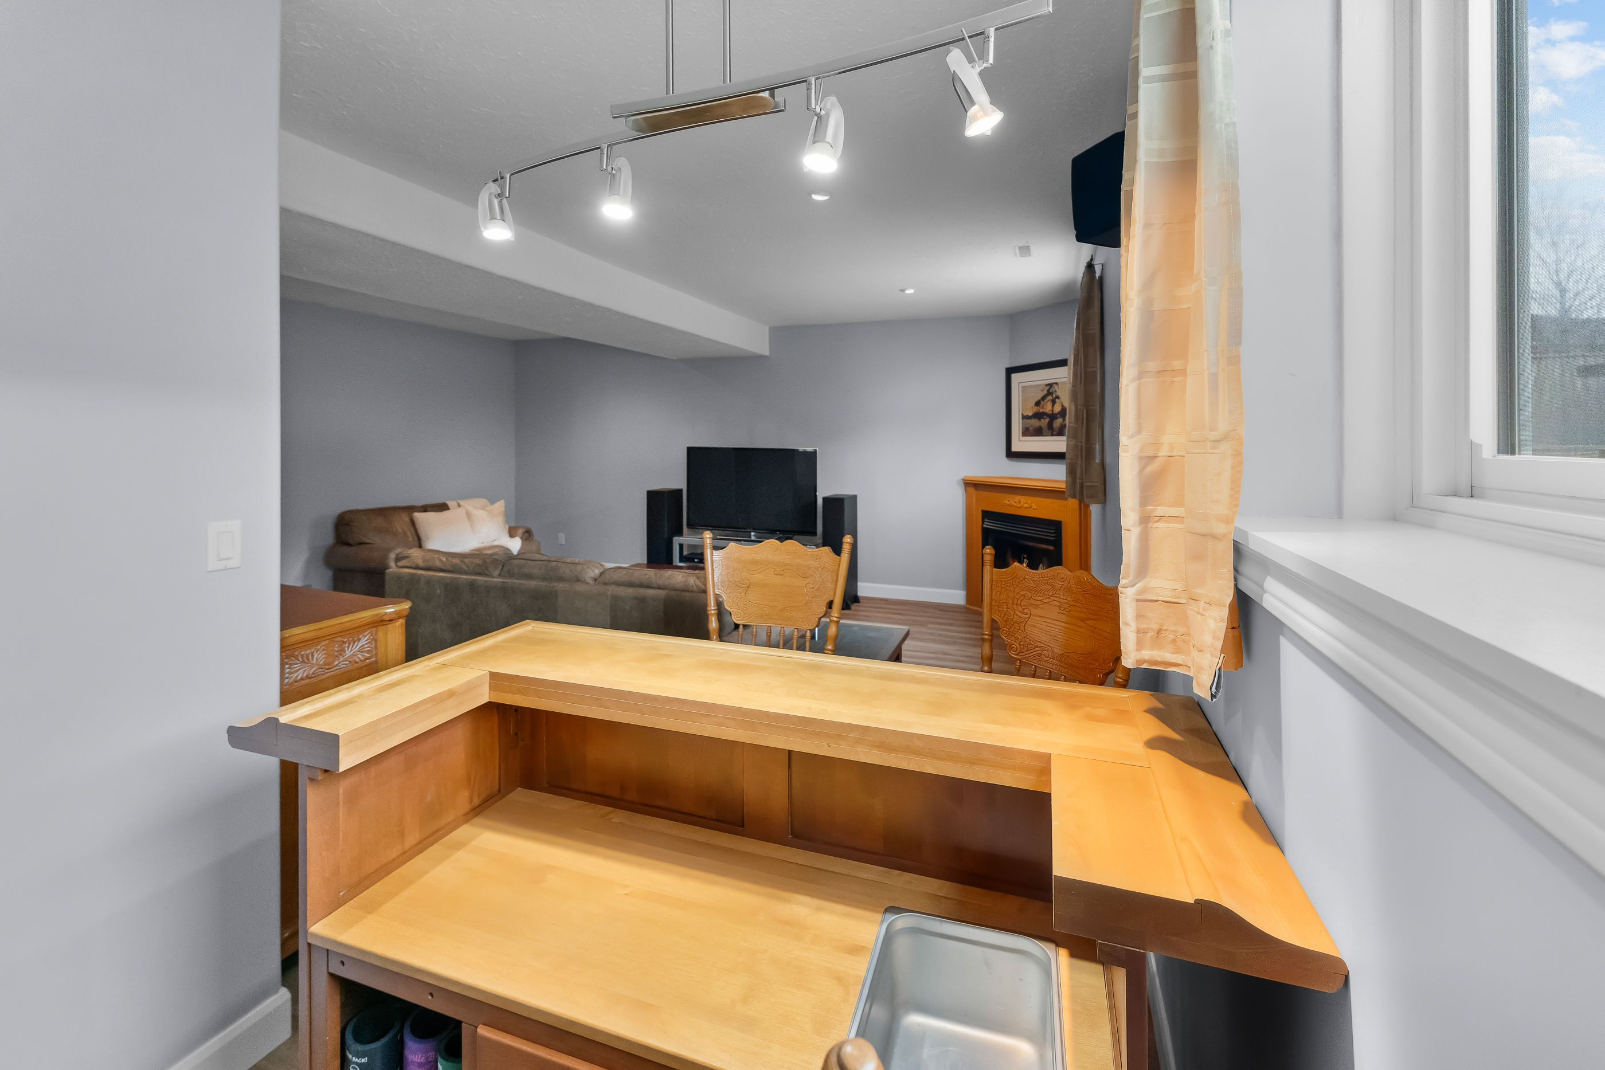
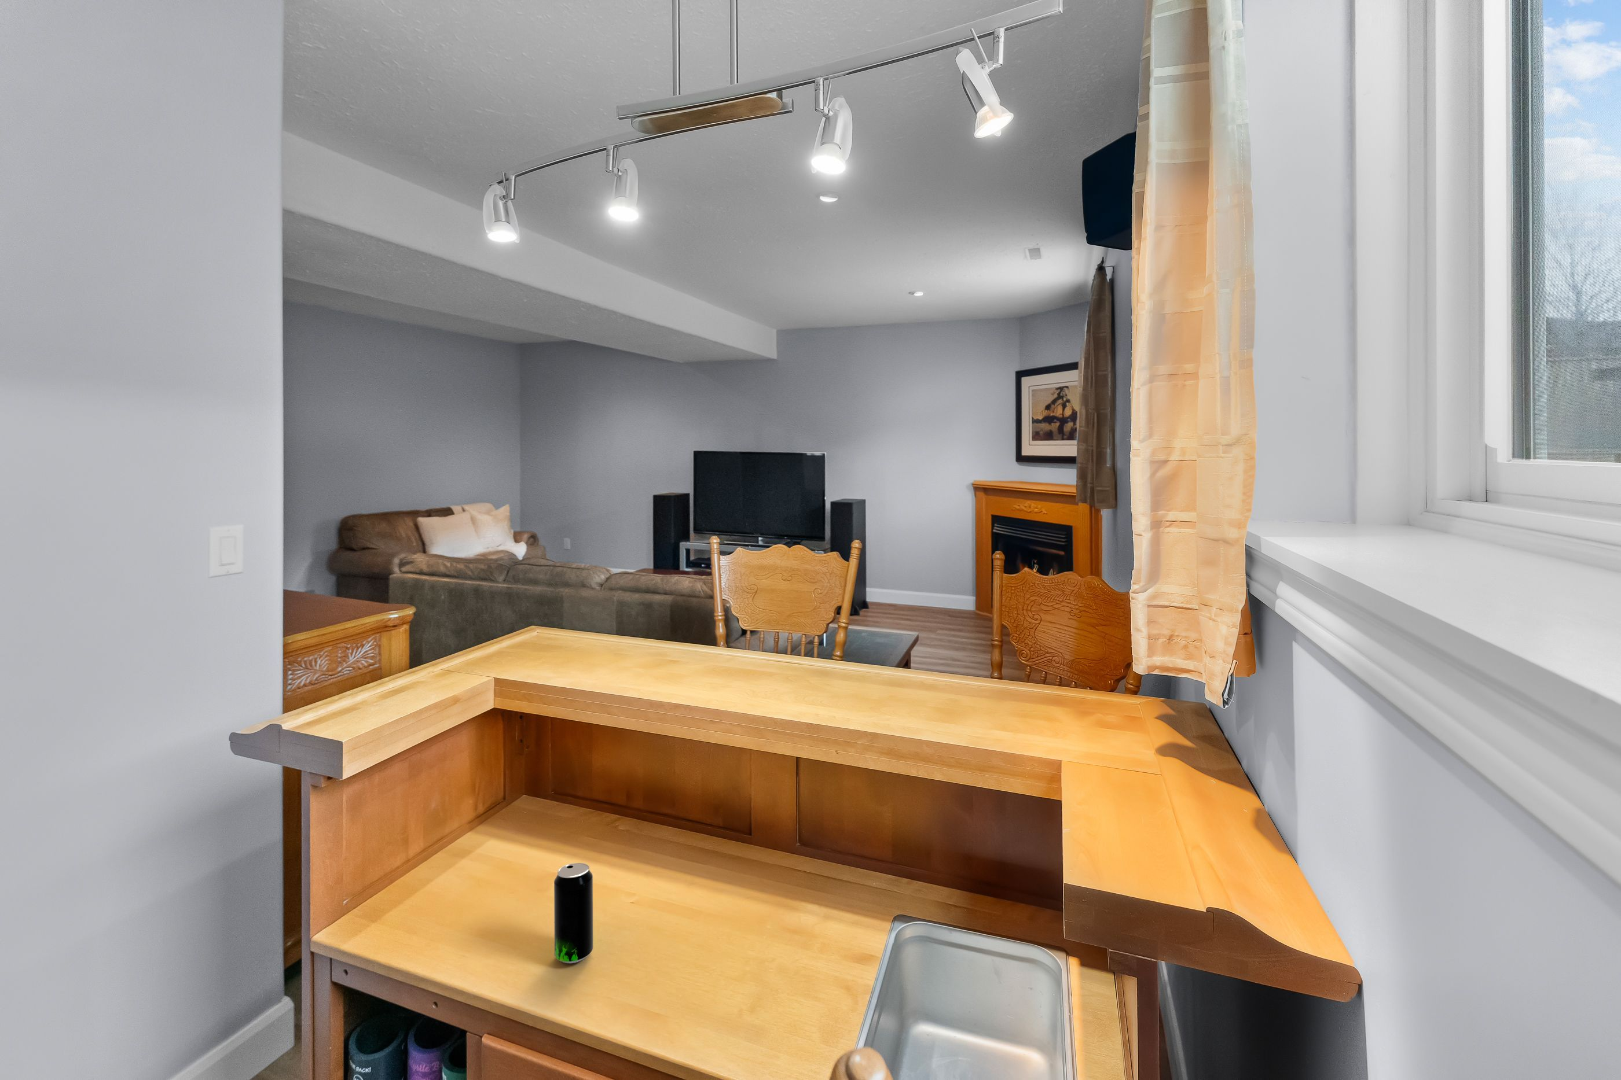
+ beverage can (574, 912)
